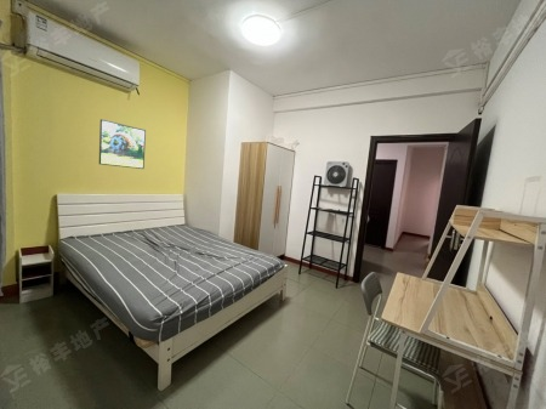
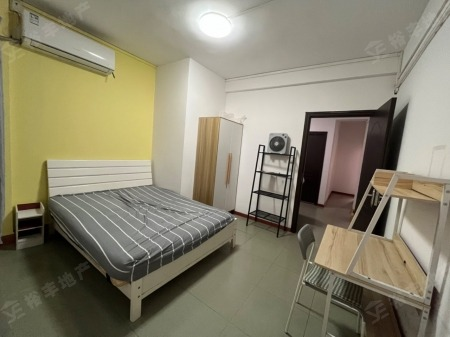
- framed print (124, 146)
